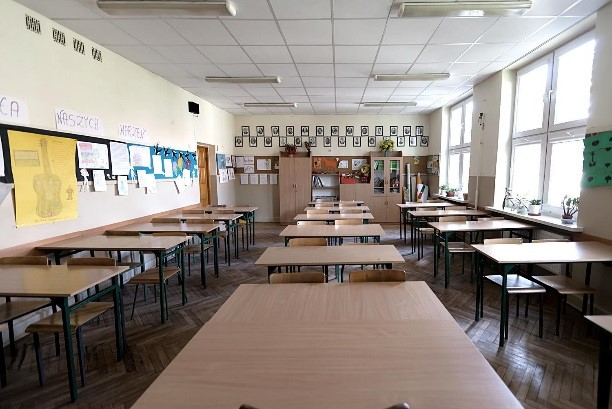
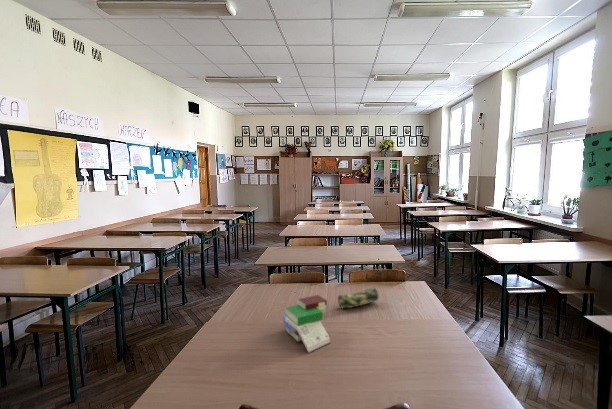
+ book (310, 320)
+ pencil case (357, 298)
